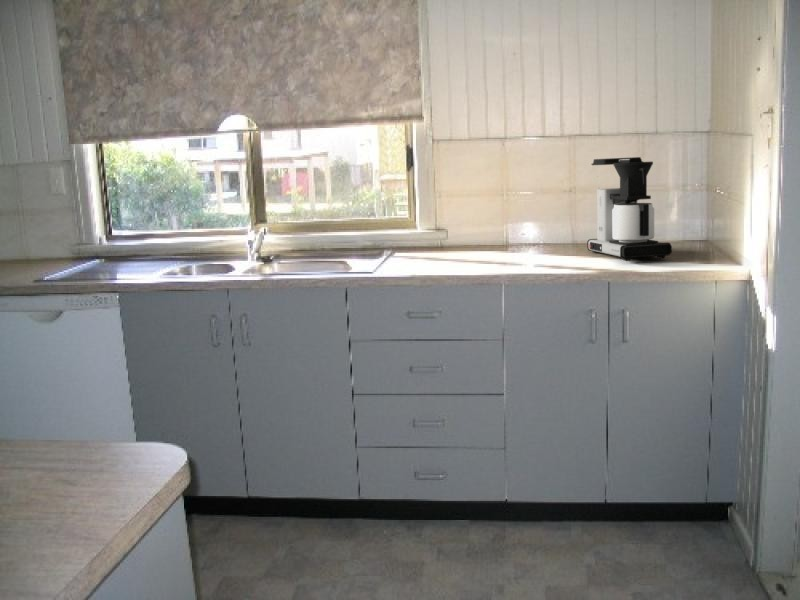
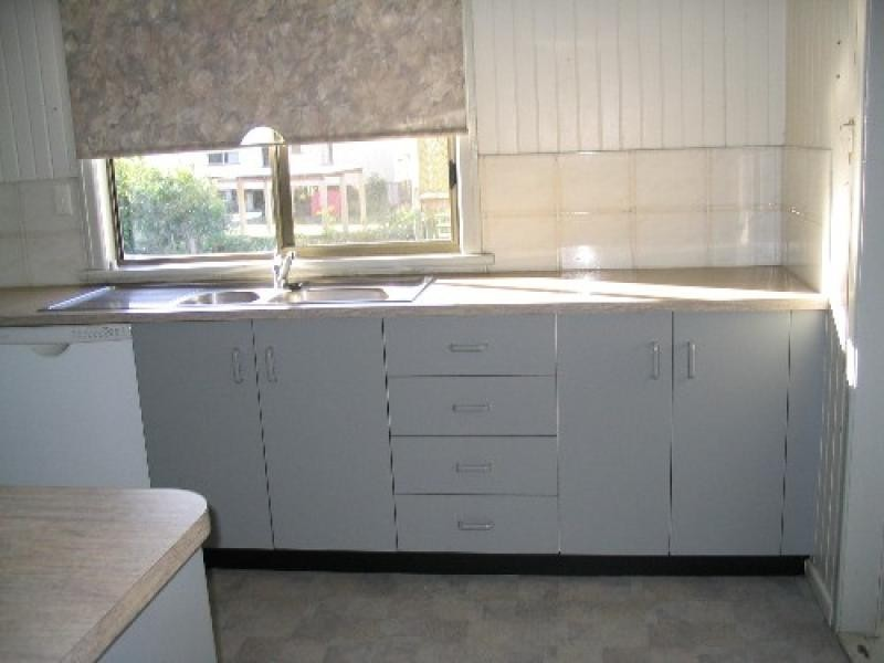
- coffee maker (627, 207)
